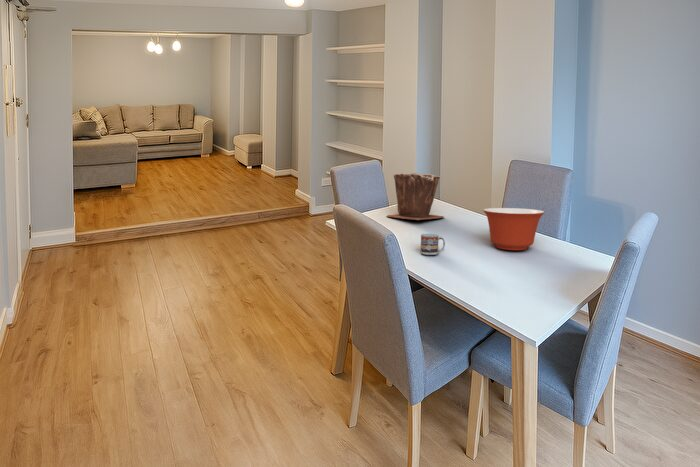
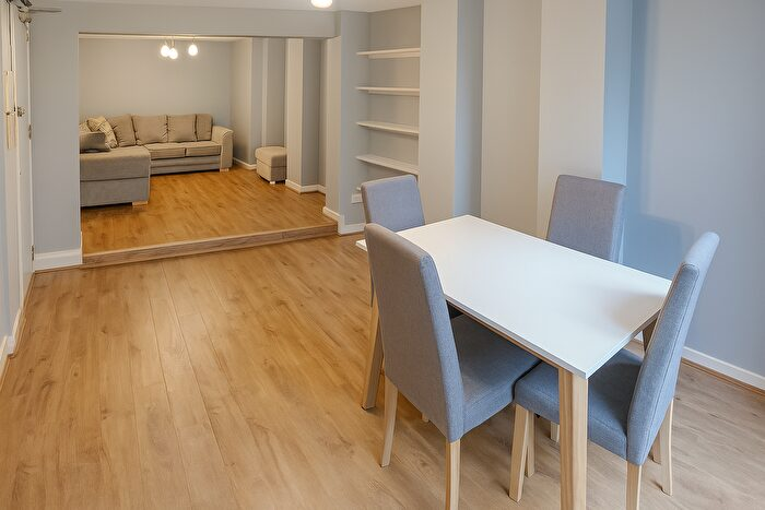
- cup (432, 243)
- mixing bowl (512, 229)
- plant pot (416, 195)
